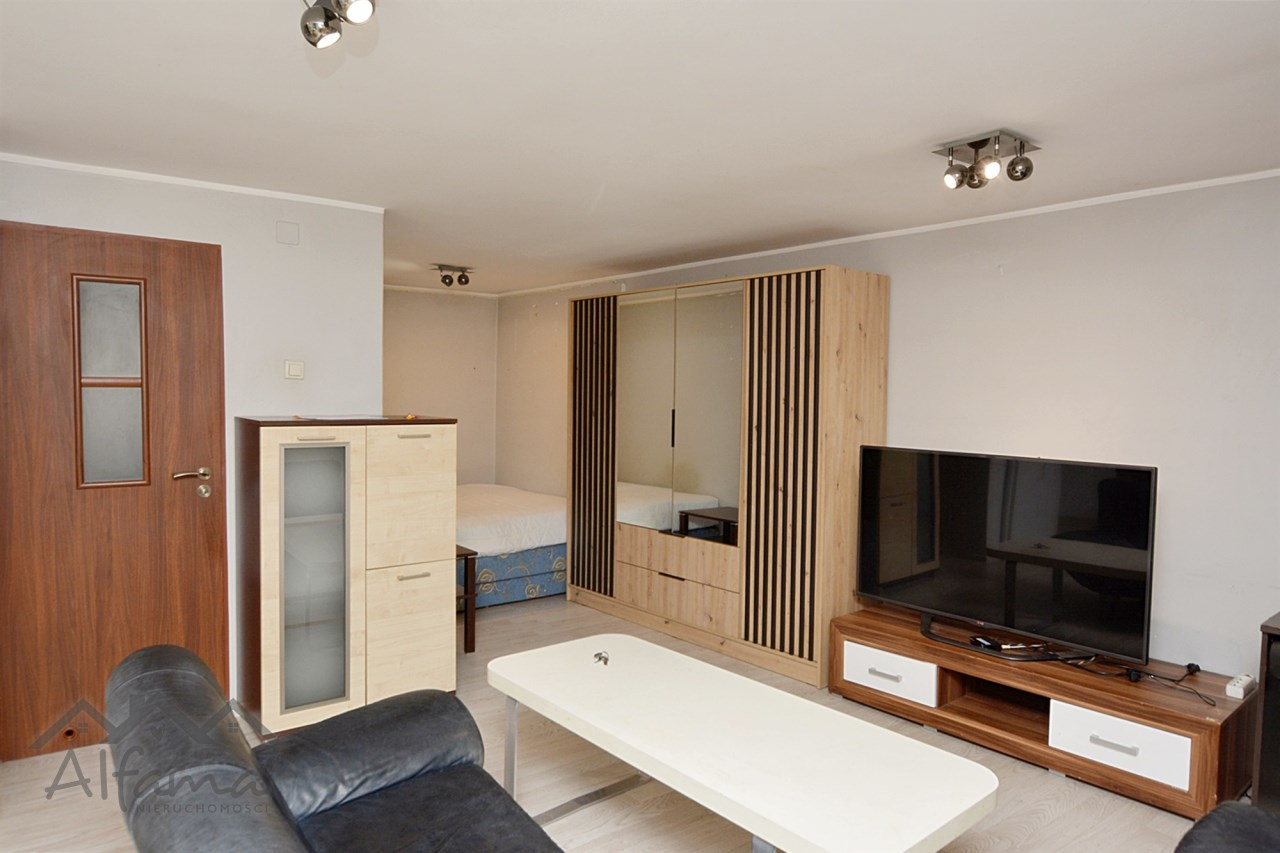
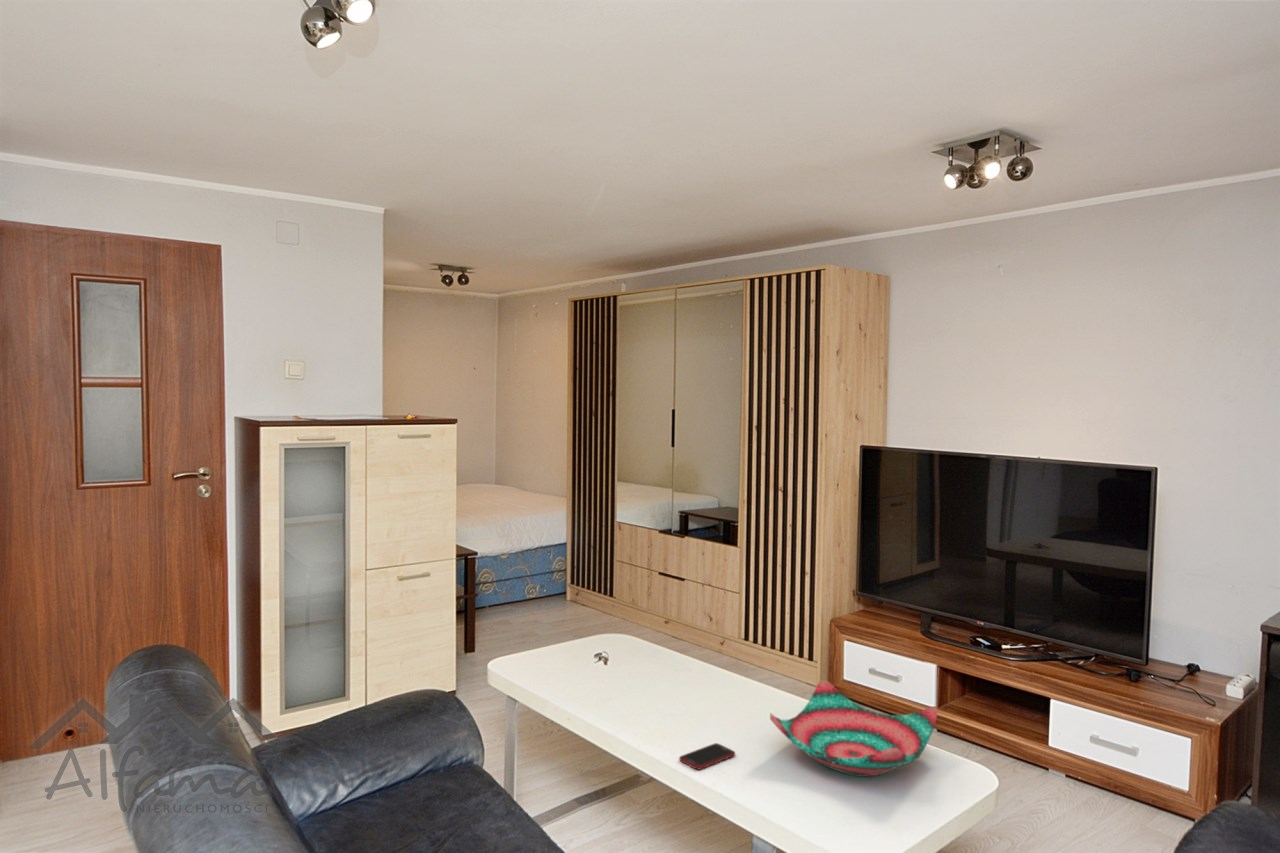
+ cell phone (707, 756)
+ decorative bowl (854, 735)
